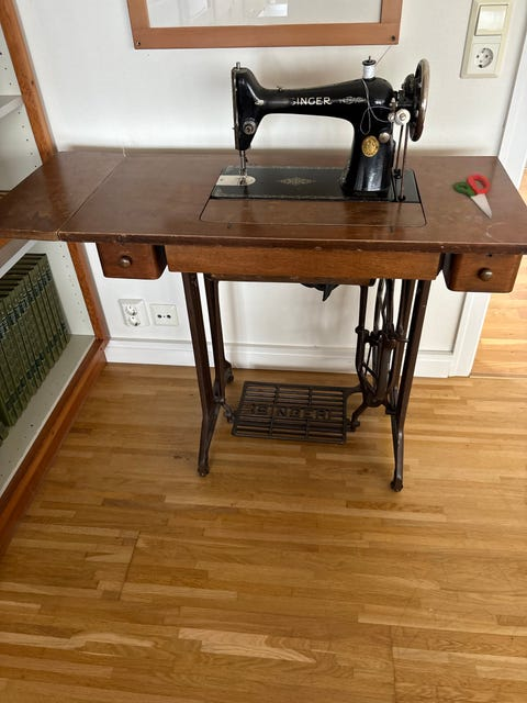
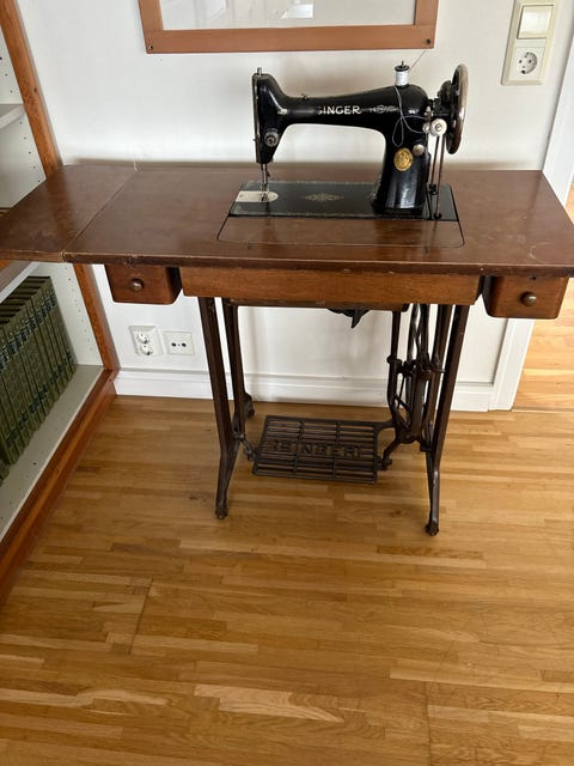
- scissors (479, 193)
